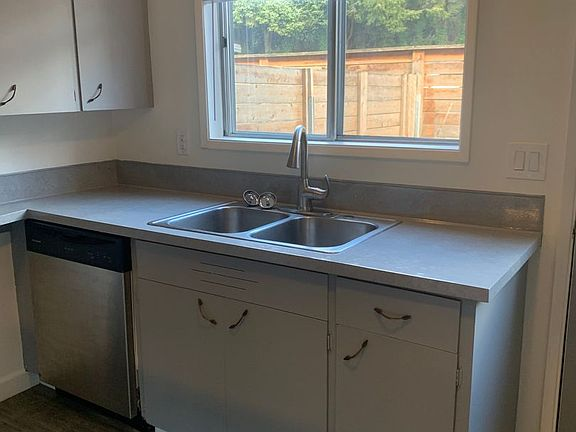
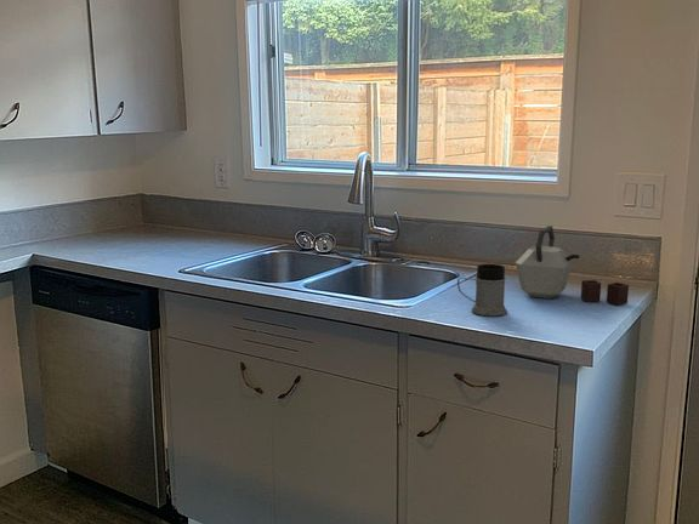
+ kettle (572, 263)
+ mug (482, 287)
